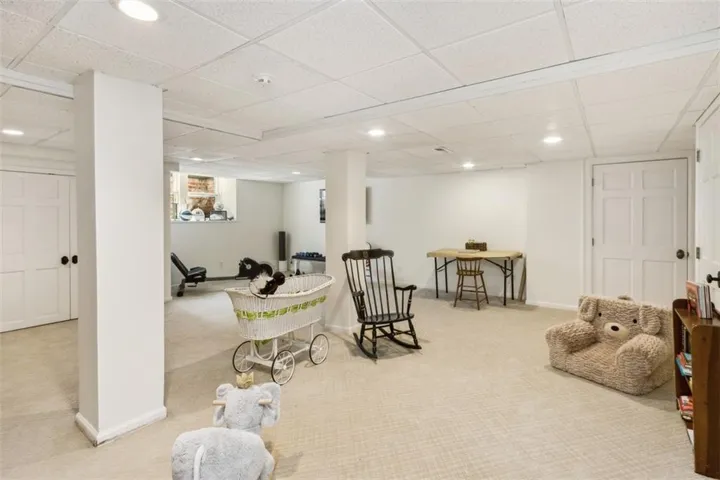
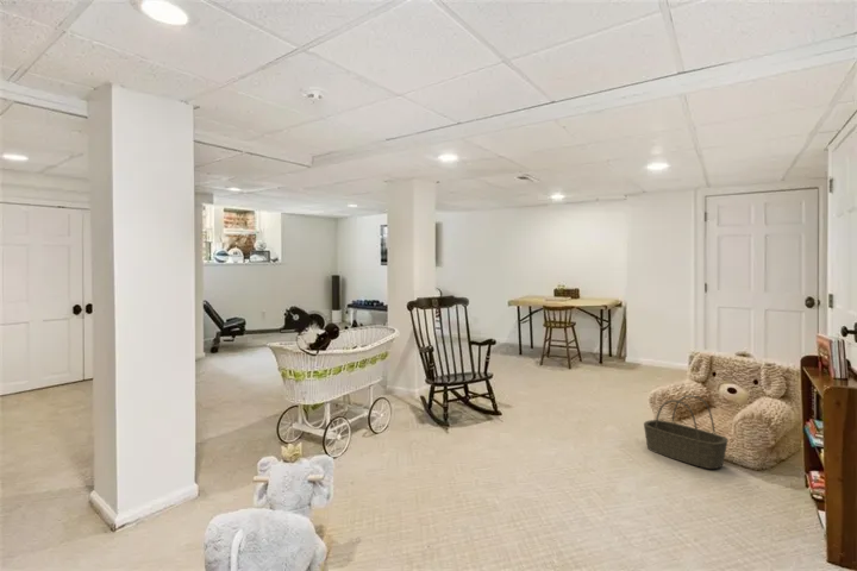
+ basket (683, 426)
